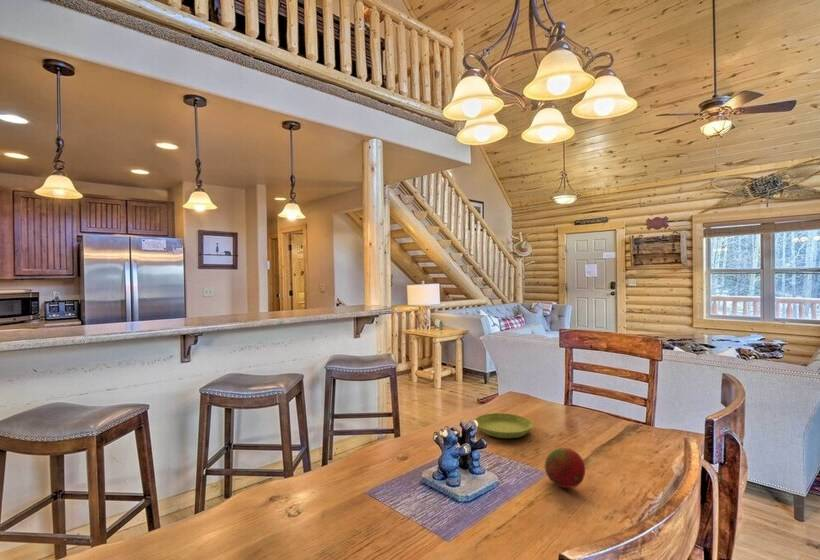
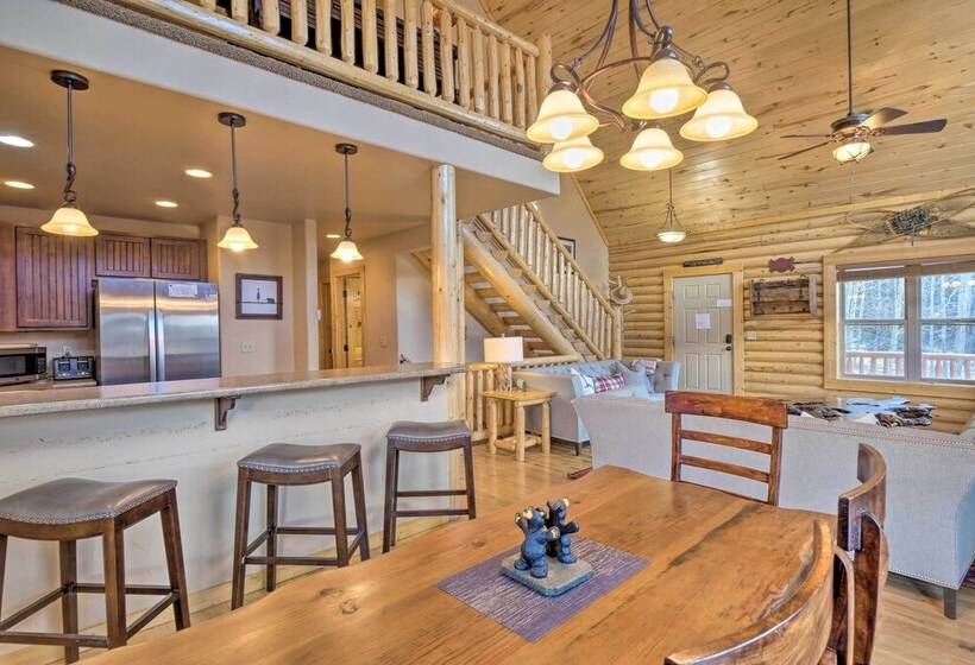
- fruit (563, 467)
- saucer (503, 426)
